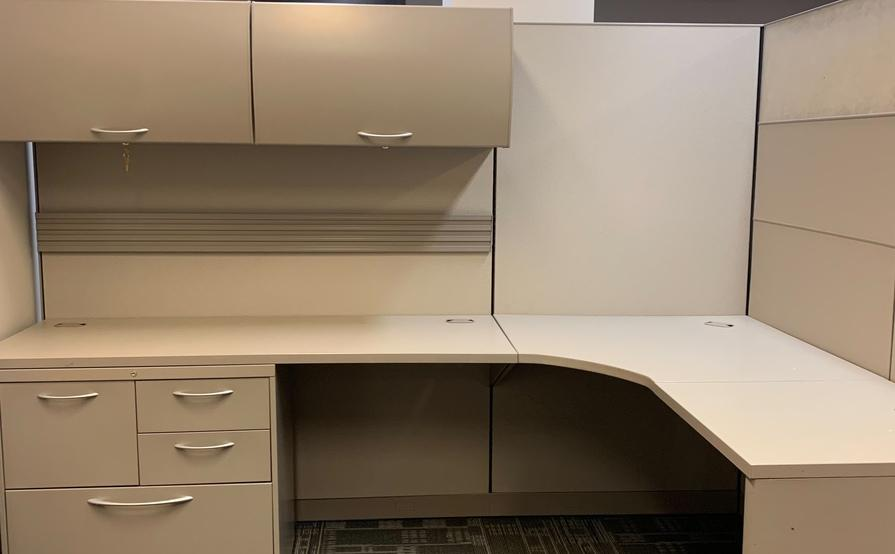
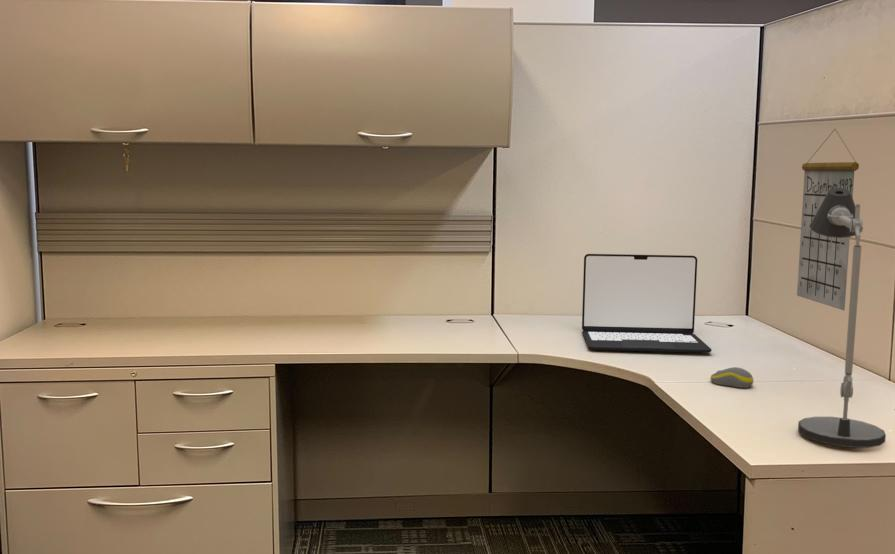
+ desk lamp (849, 303)
+ computer mouse (731, 375)
+ calendar (816, 212)
+ laptop (645, 301)
